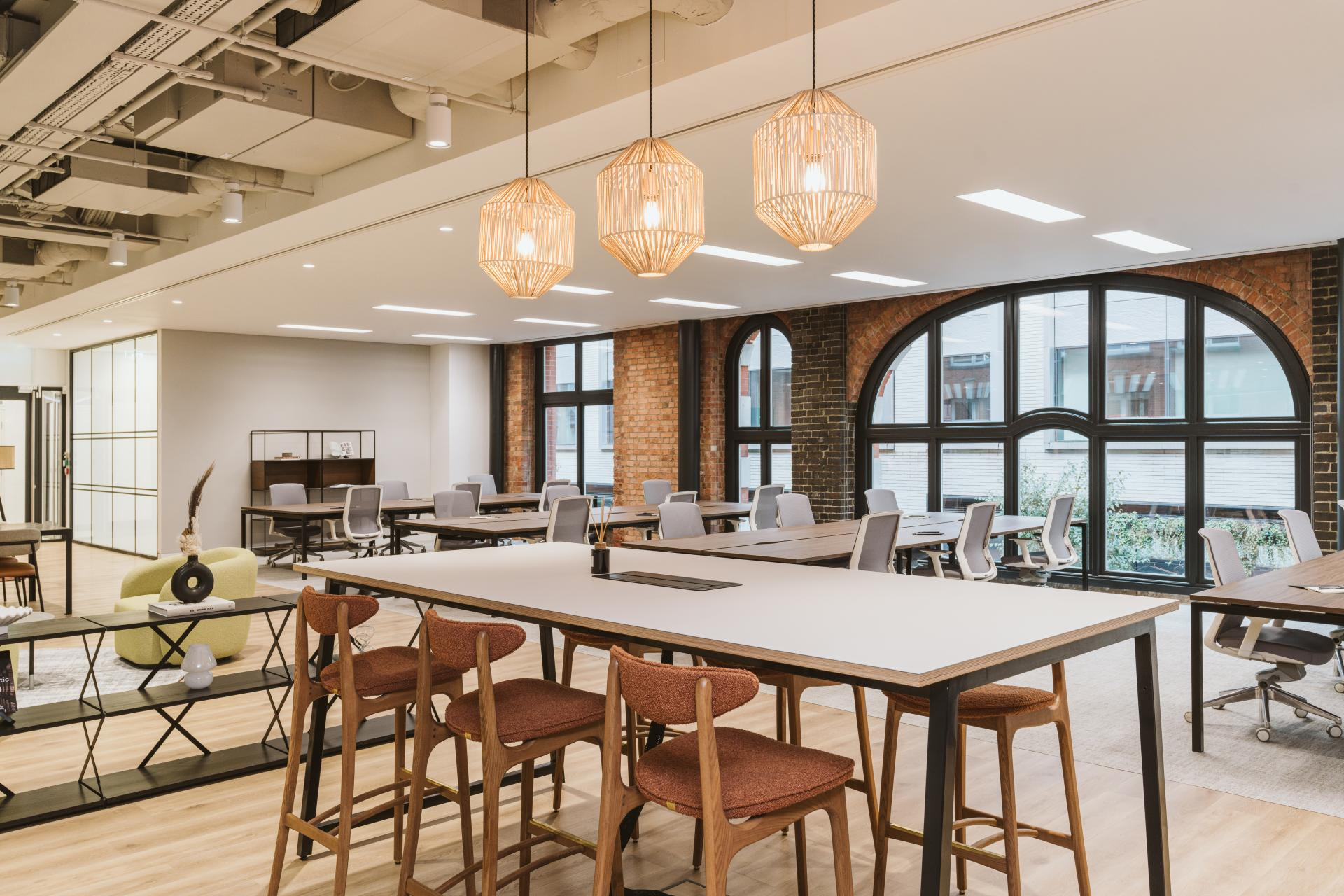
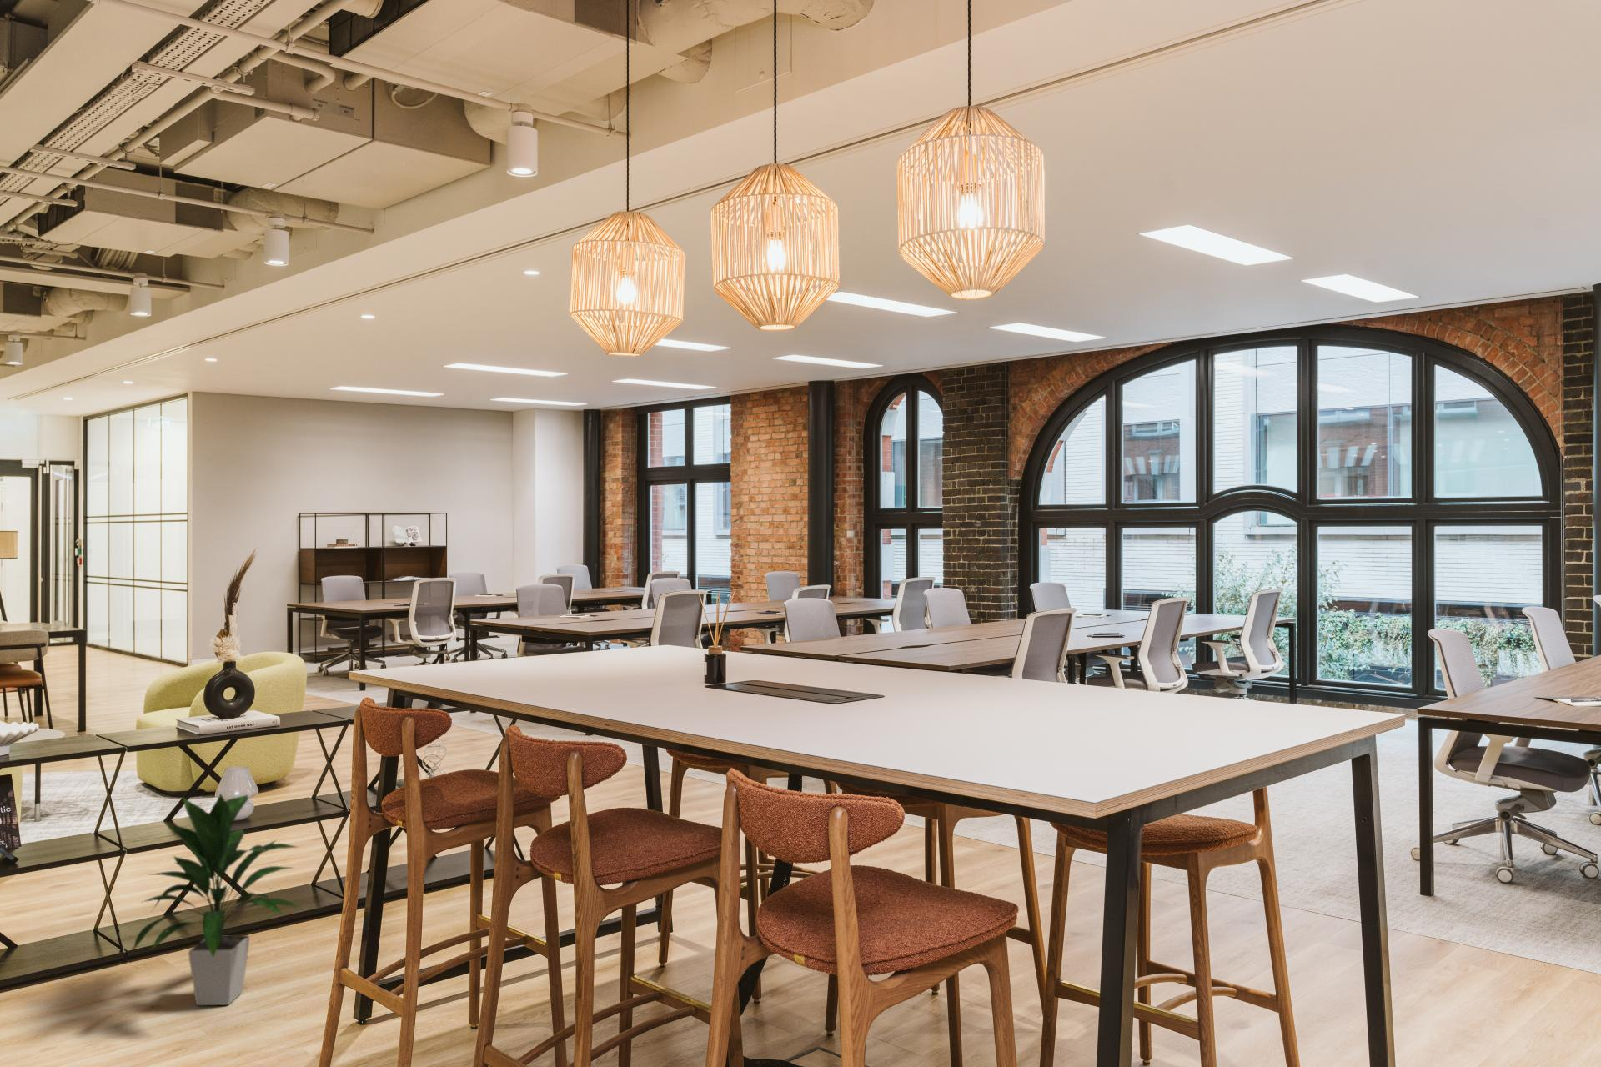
+ indoor plant (214, 892)
